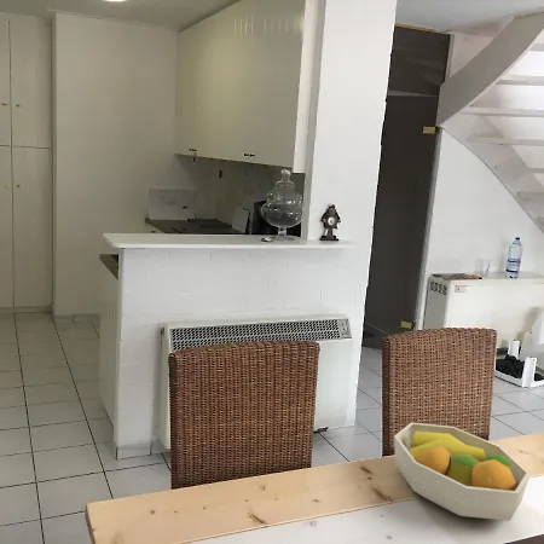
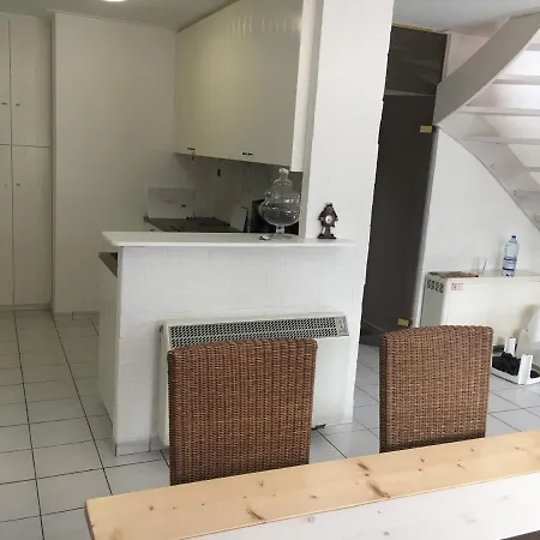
- fruit bowl (457, 463)
